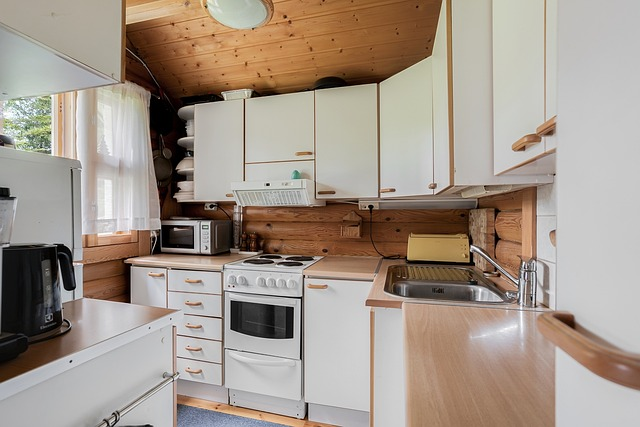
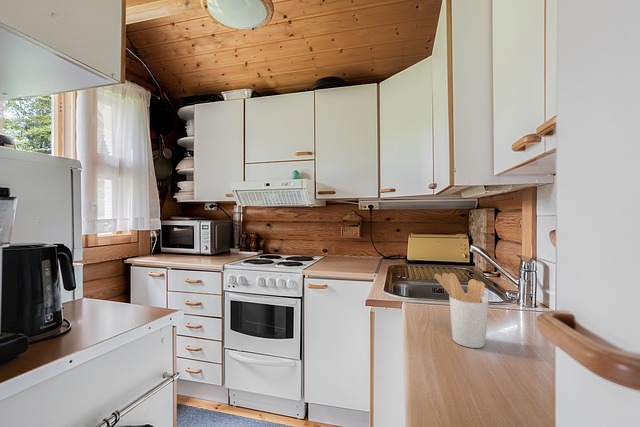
+ utensil holder (460, 306)
